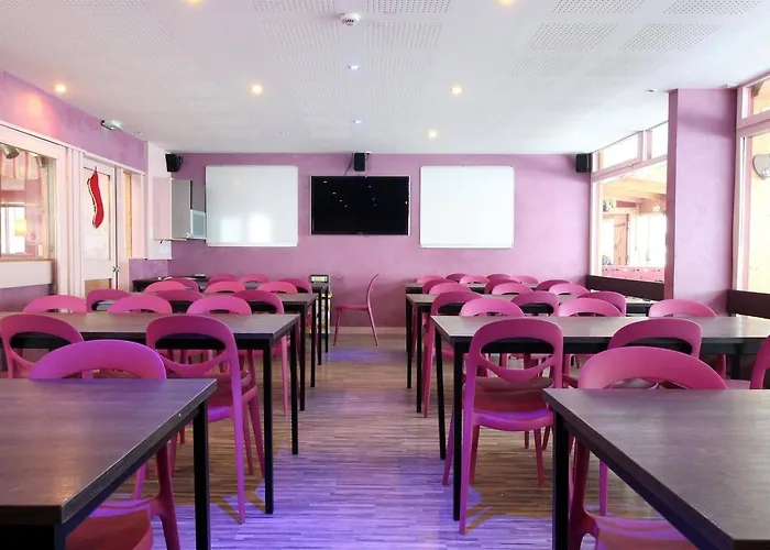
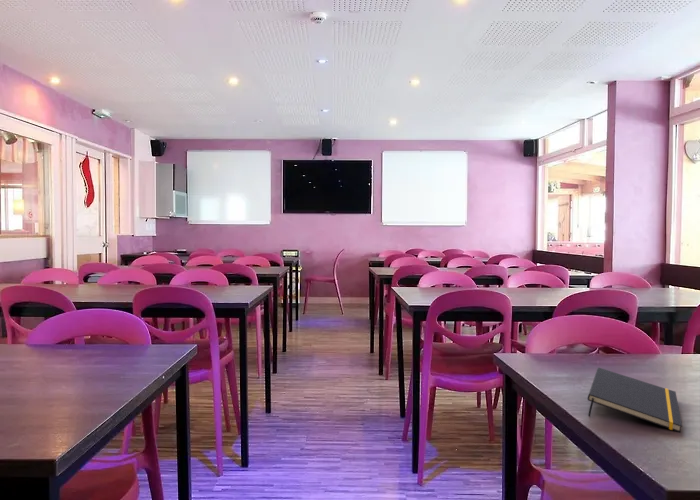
+ notepad (633, 395)
